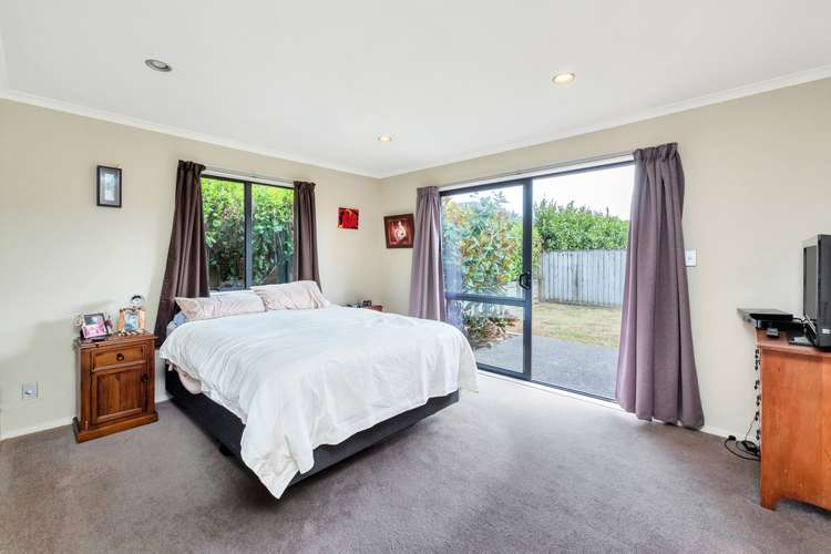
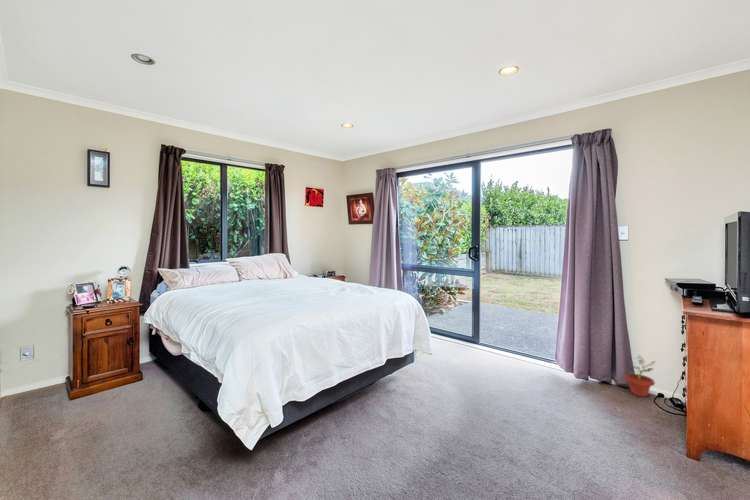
+ potted plant (640, 375)
